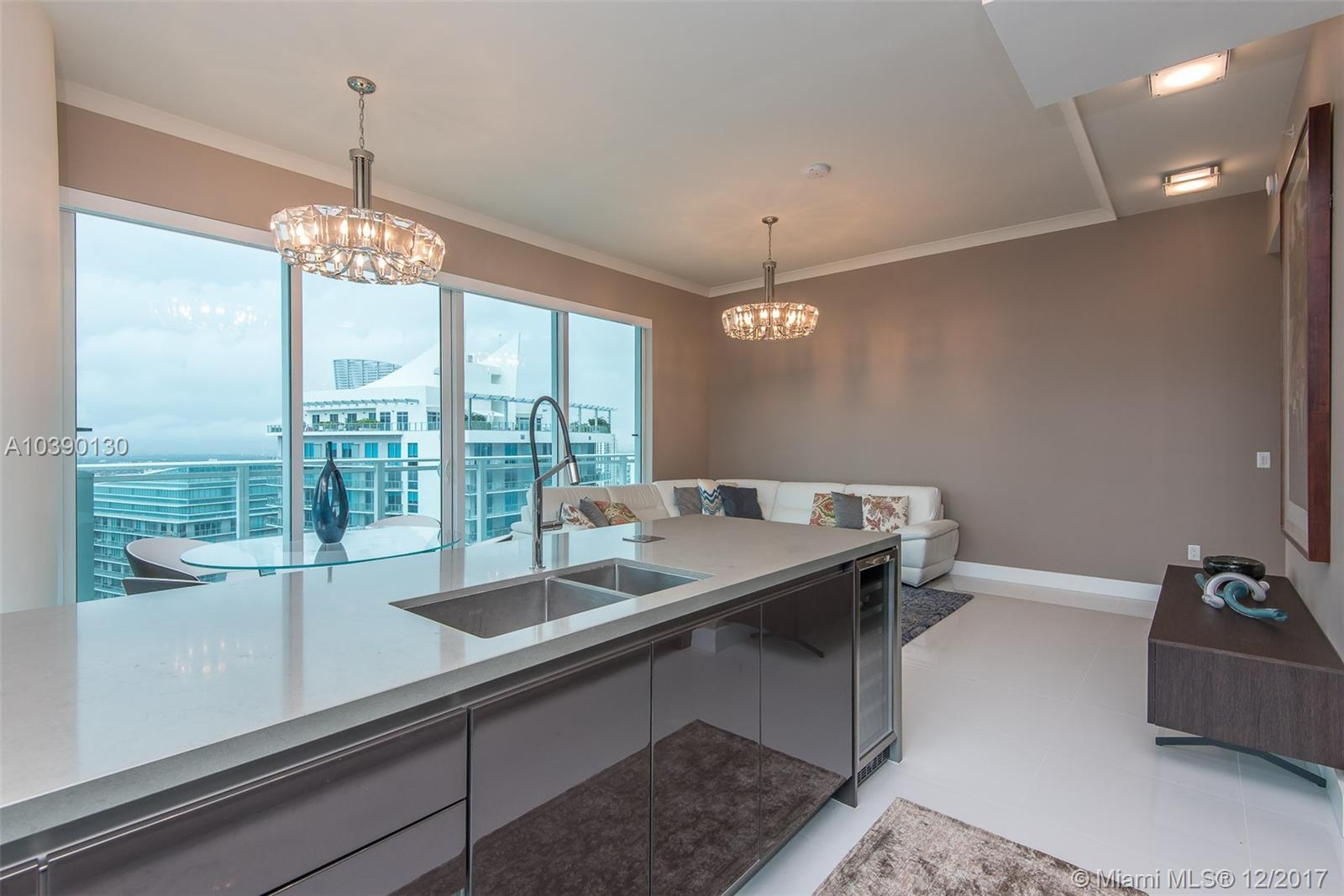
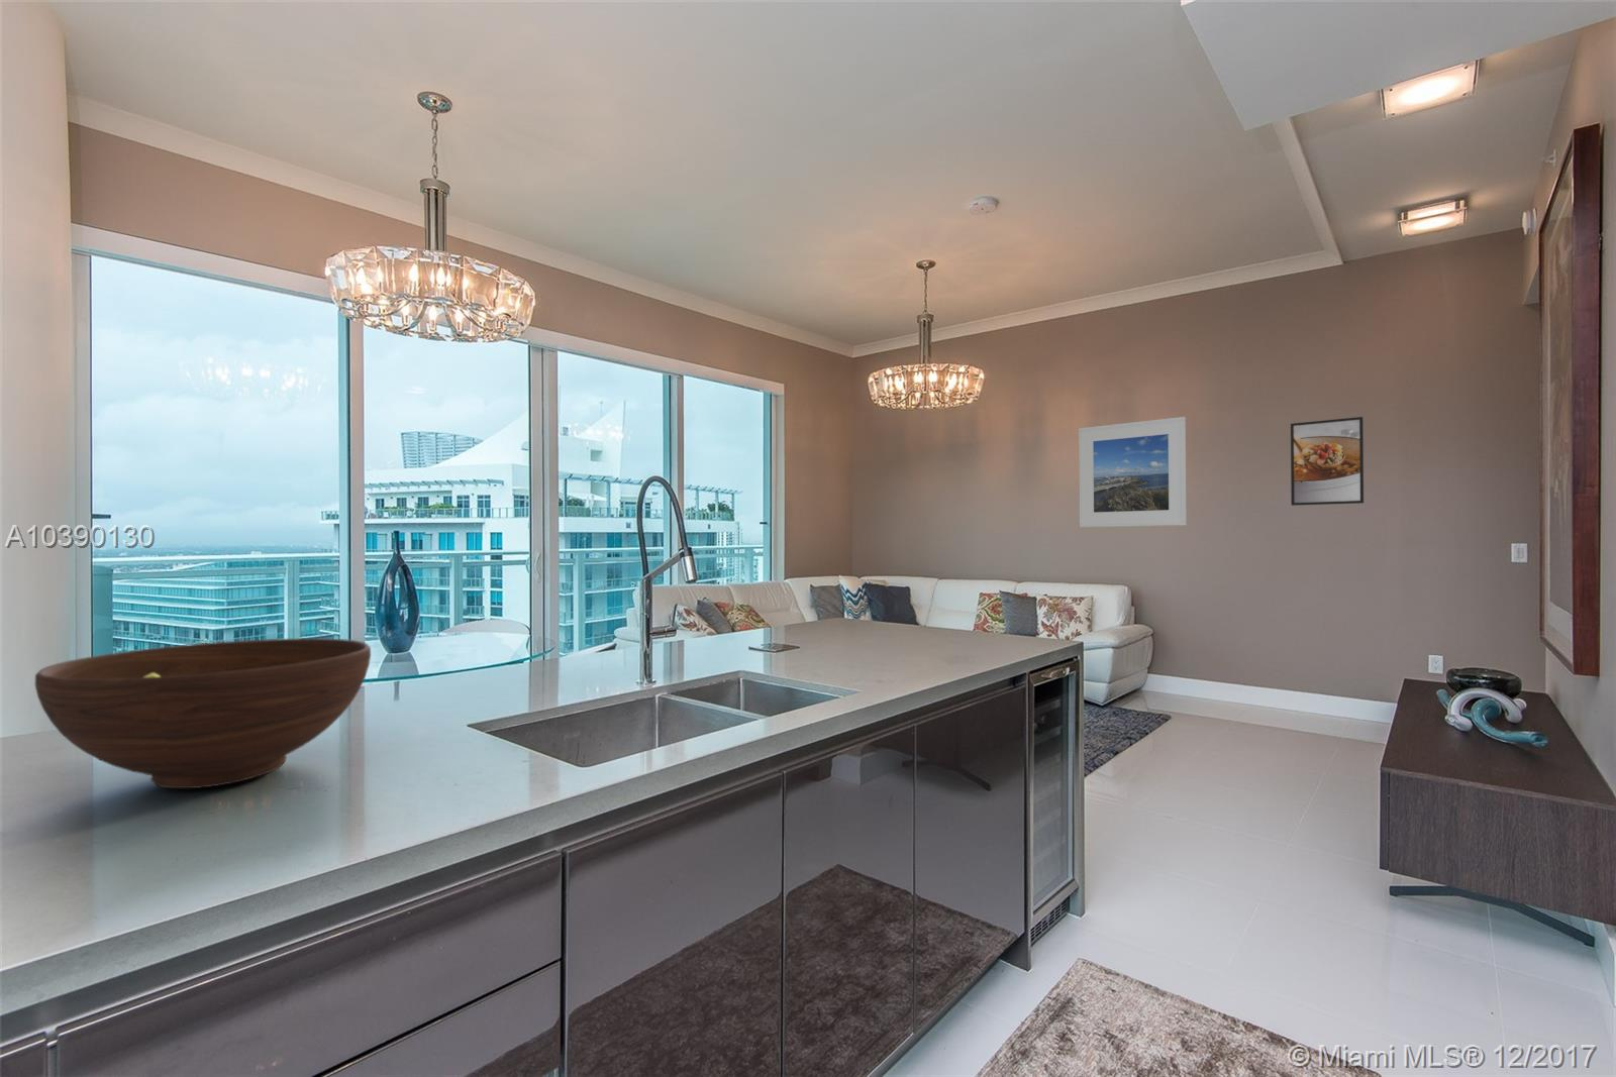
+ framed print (1326, 463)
+ fruit bowl (221, 715)
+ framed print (1129, 475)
